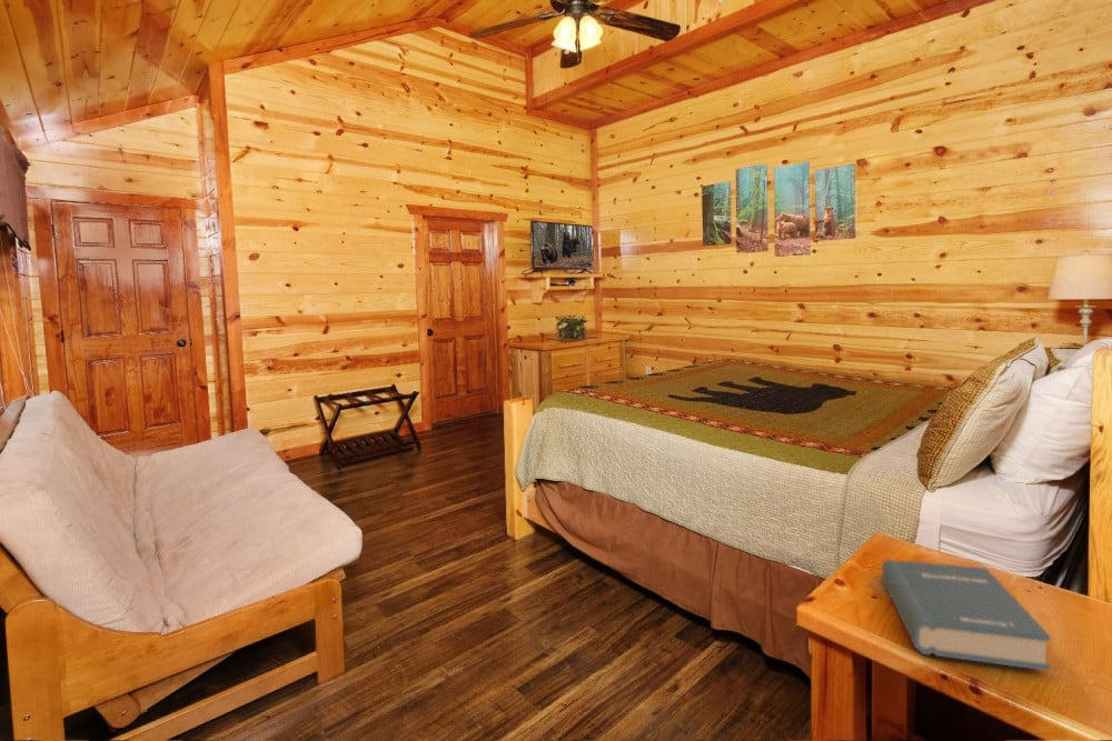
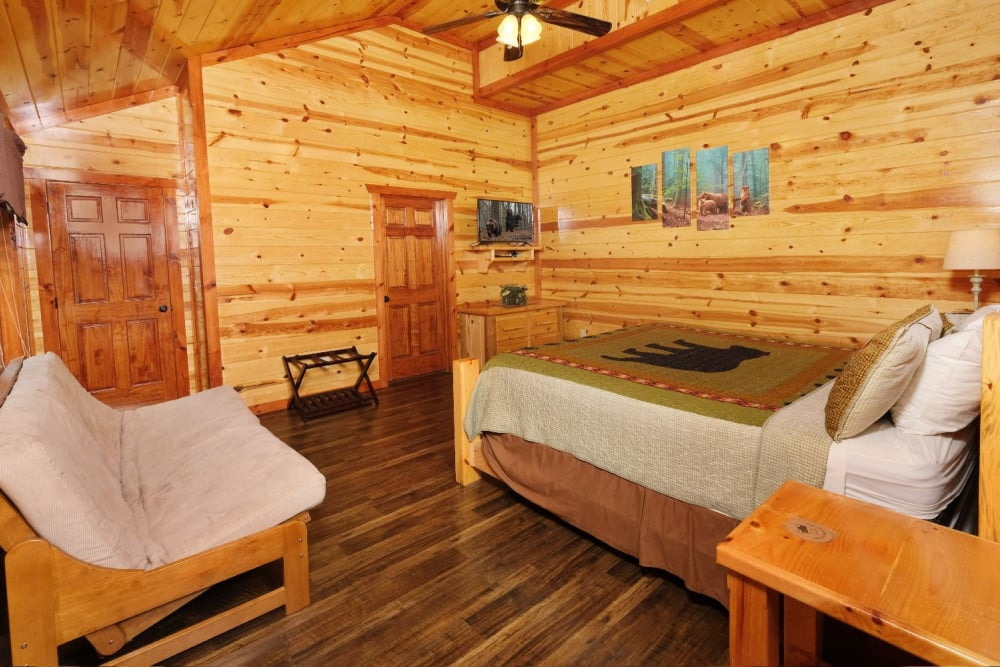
- hardback book (953, 607)
